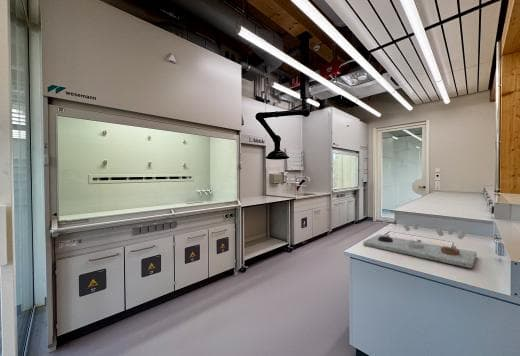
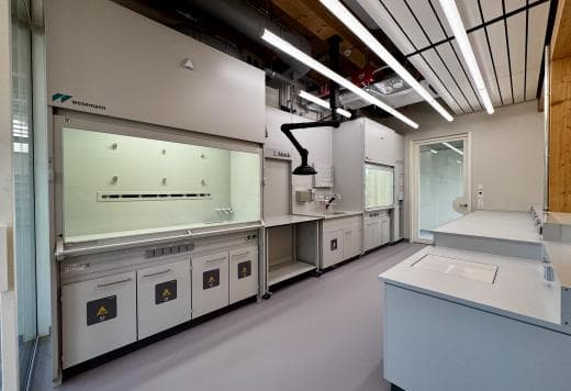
- laboratory equipment (417, 240)
